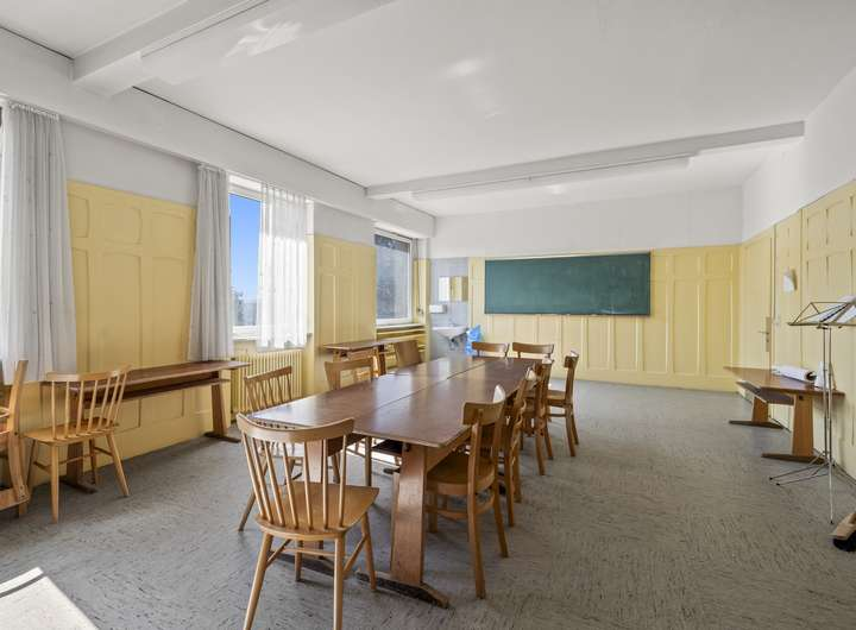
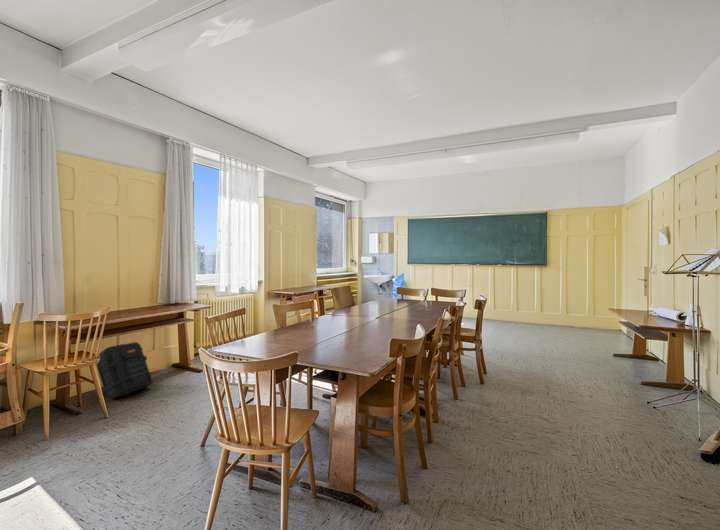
+ backpack (123, 367)
